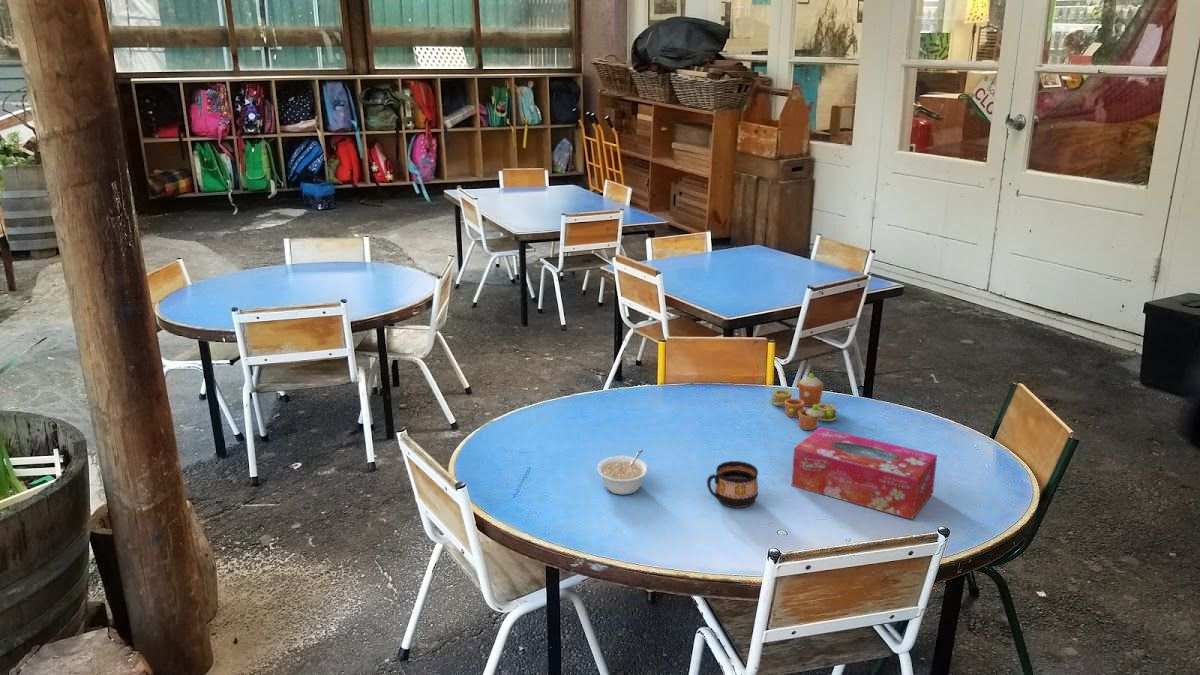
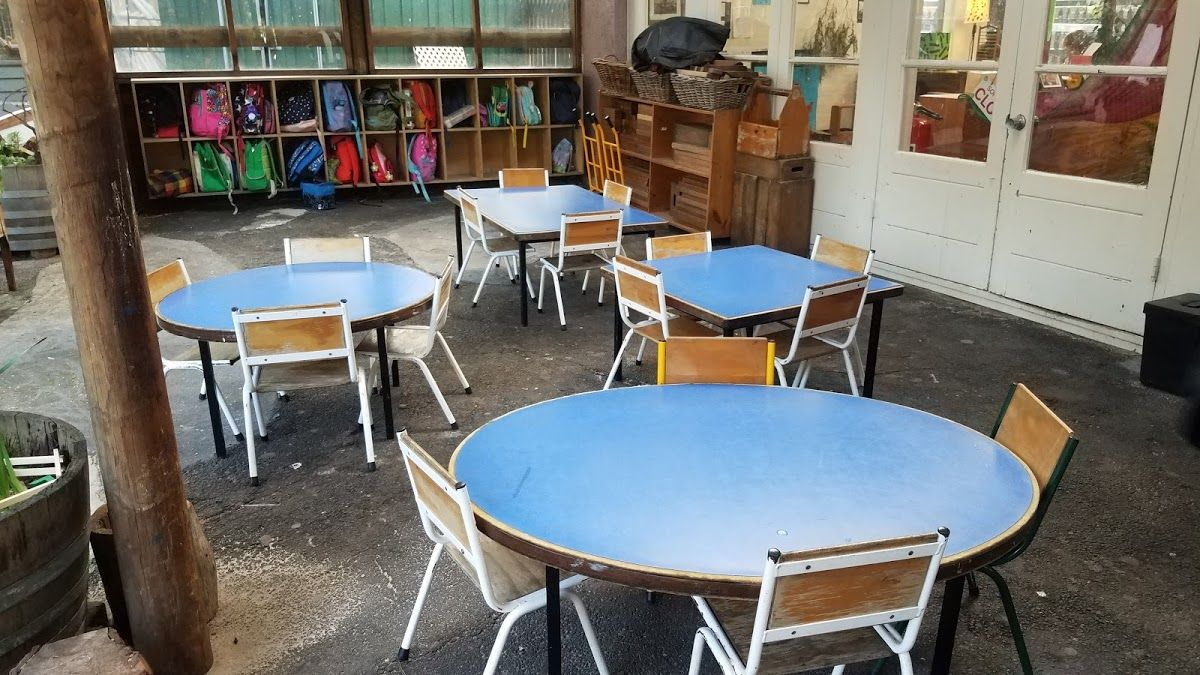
- tissue box (863, 470)
- cup (734, 484)
- legume (622, 474)
- toy tea set (807, 398)
